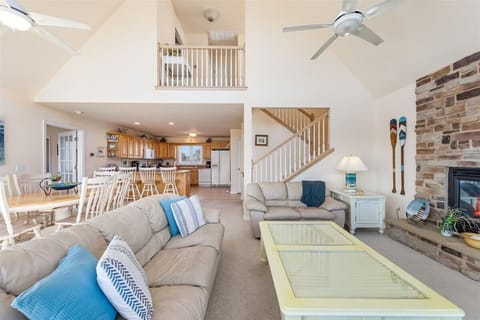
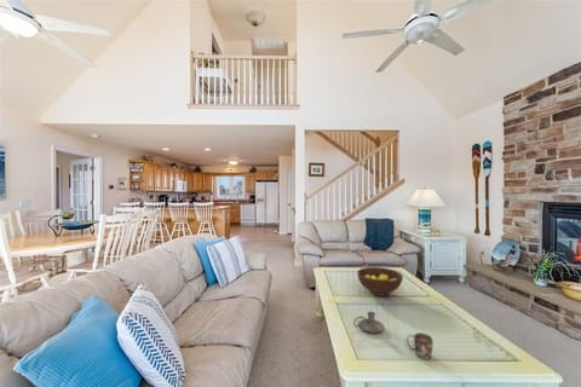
+ fruit bowl (379, 283)
+ mug (419, 345)
+ candle holder (368, 320)
